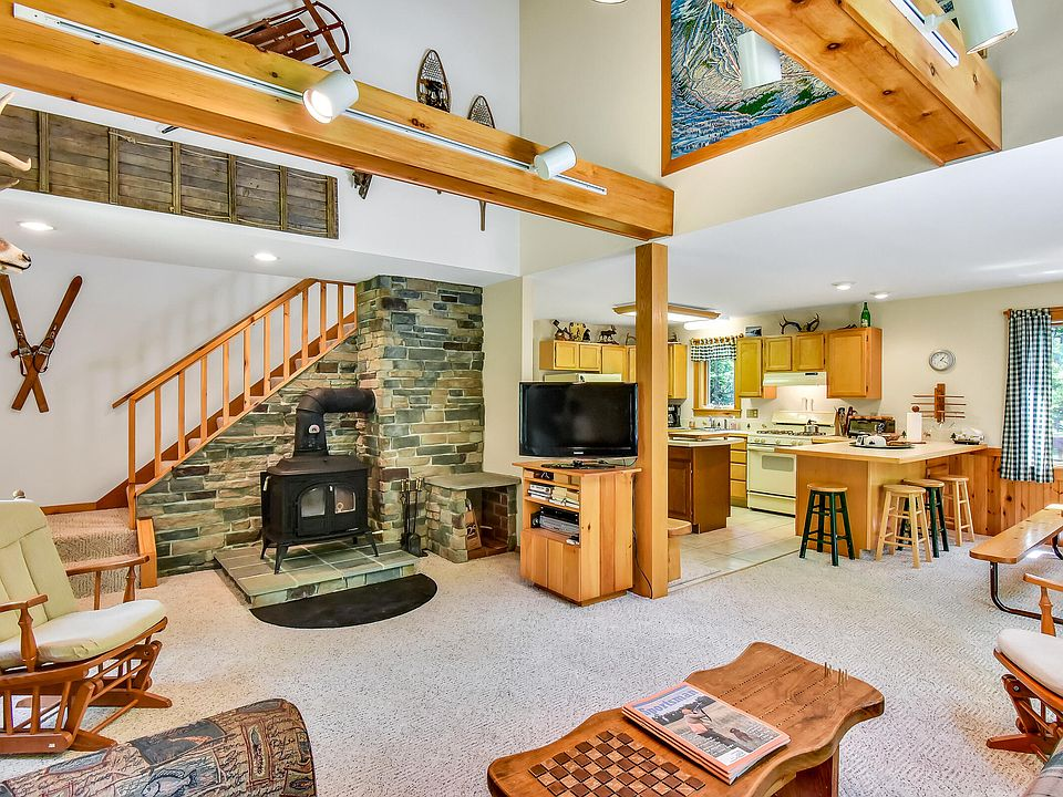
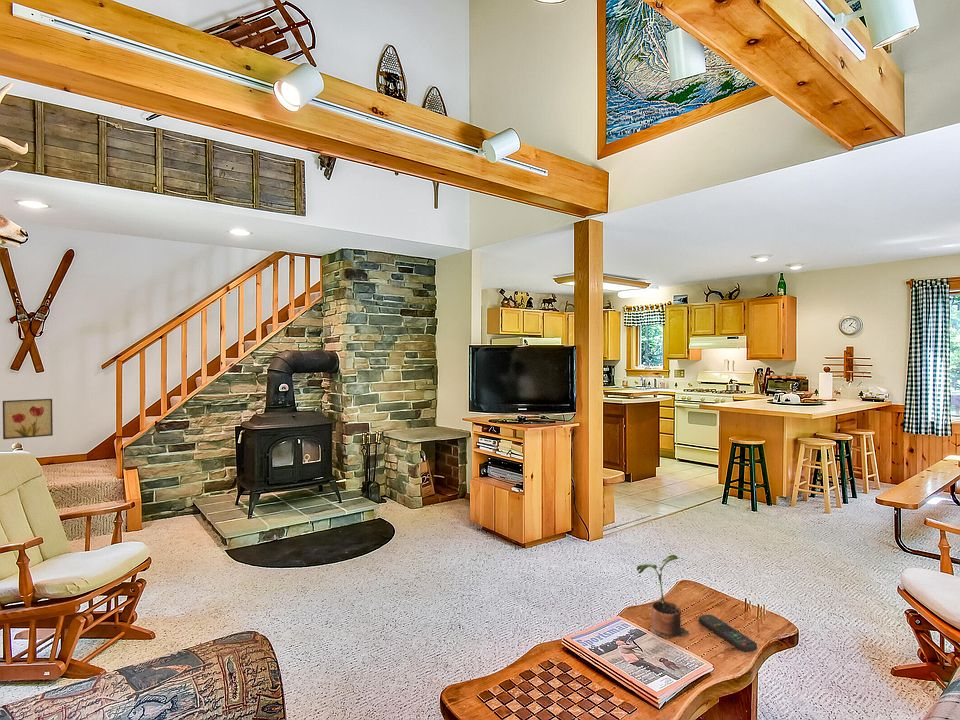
+ potted plant (661, 590)
+ remote control (726, 631)
+ wall art (28, 418)
